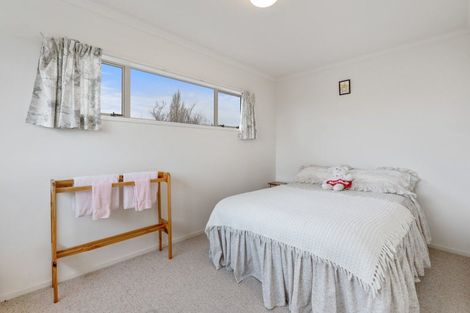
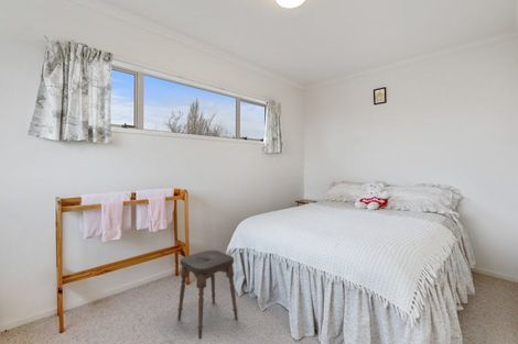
+ stool (205, 287)
